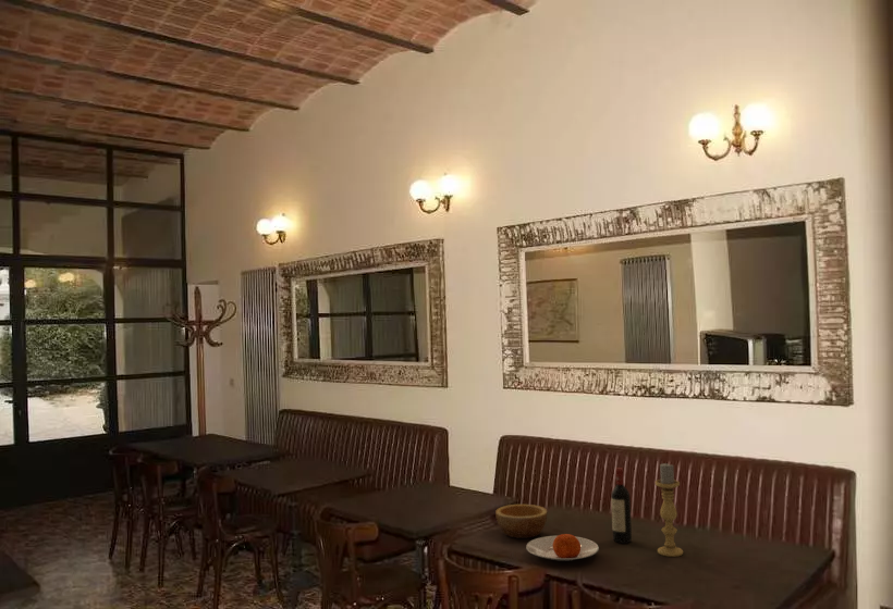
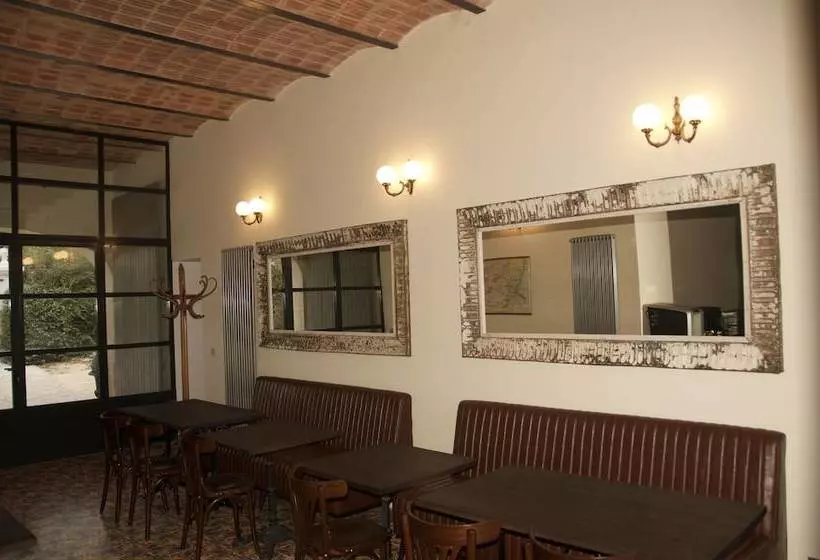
- plate (562, 544)
- wine bottle (621, 504)
- candle holder (668, 507)
- bowl (522, 522)
